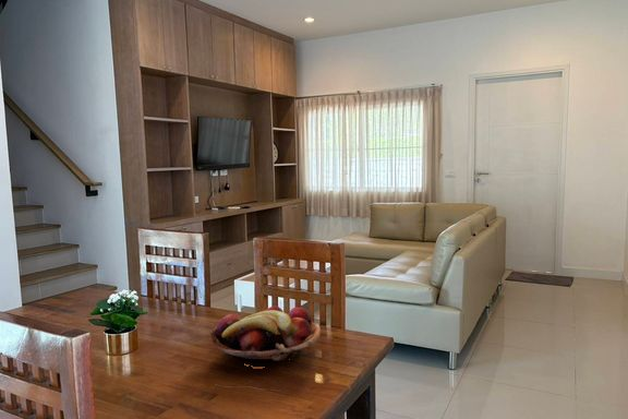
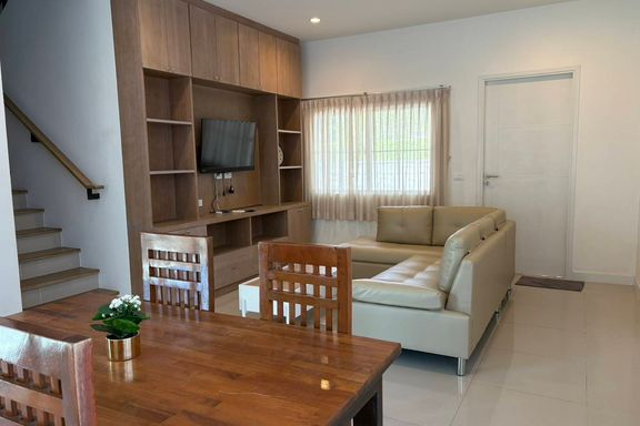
- fruit basket (267, 331)
